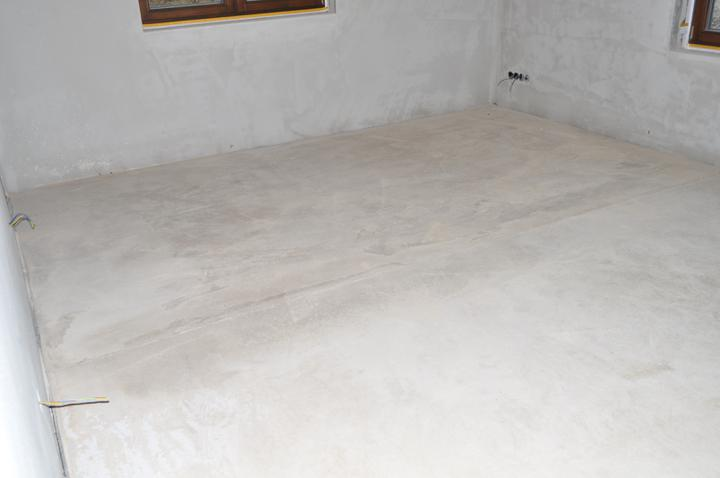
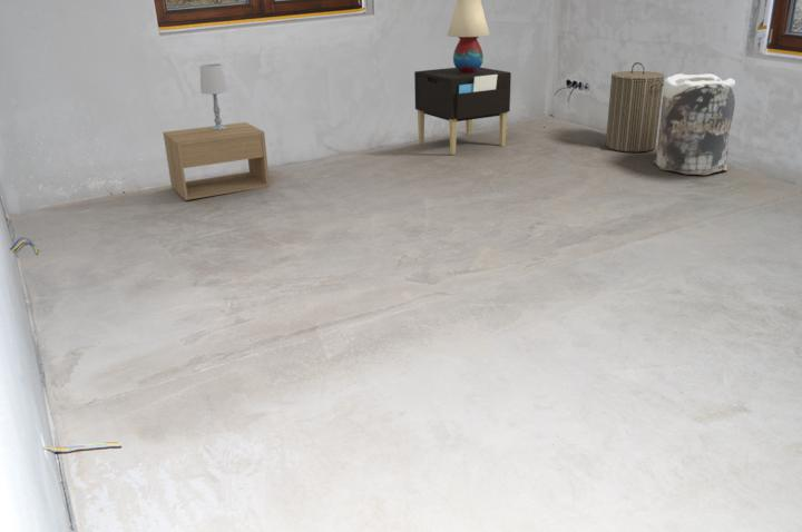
+ table lamp (215, 97)
+ table lamp (468, 36)
+ nightstand (216, 159)
+ laundry hamper (634, 105)
+ bag (692, 120)
+ nightstand (462, 108)
